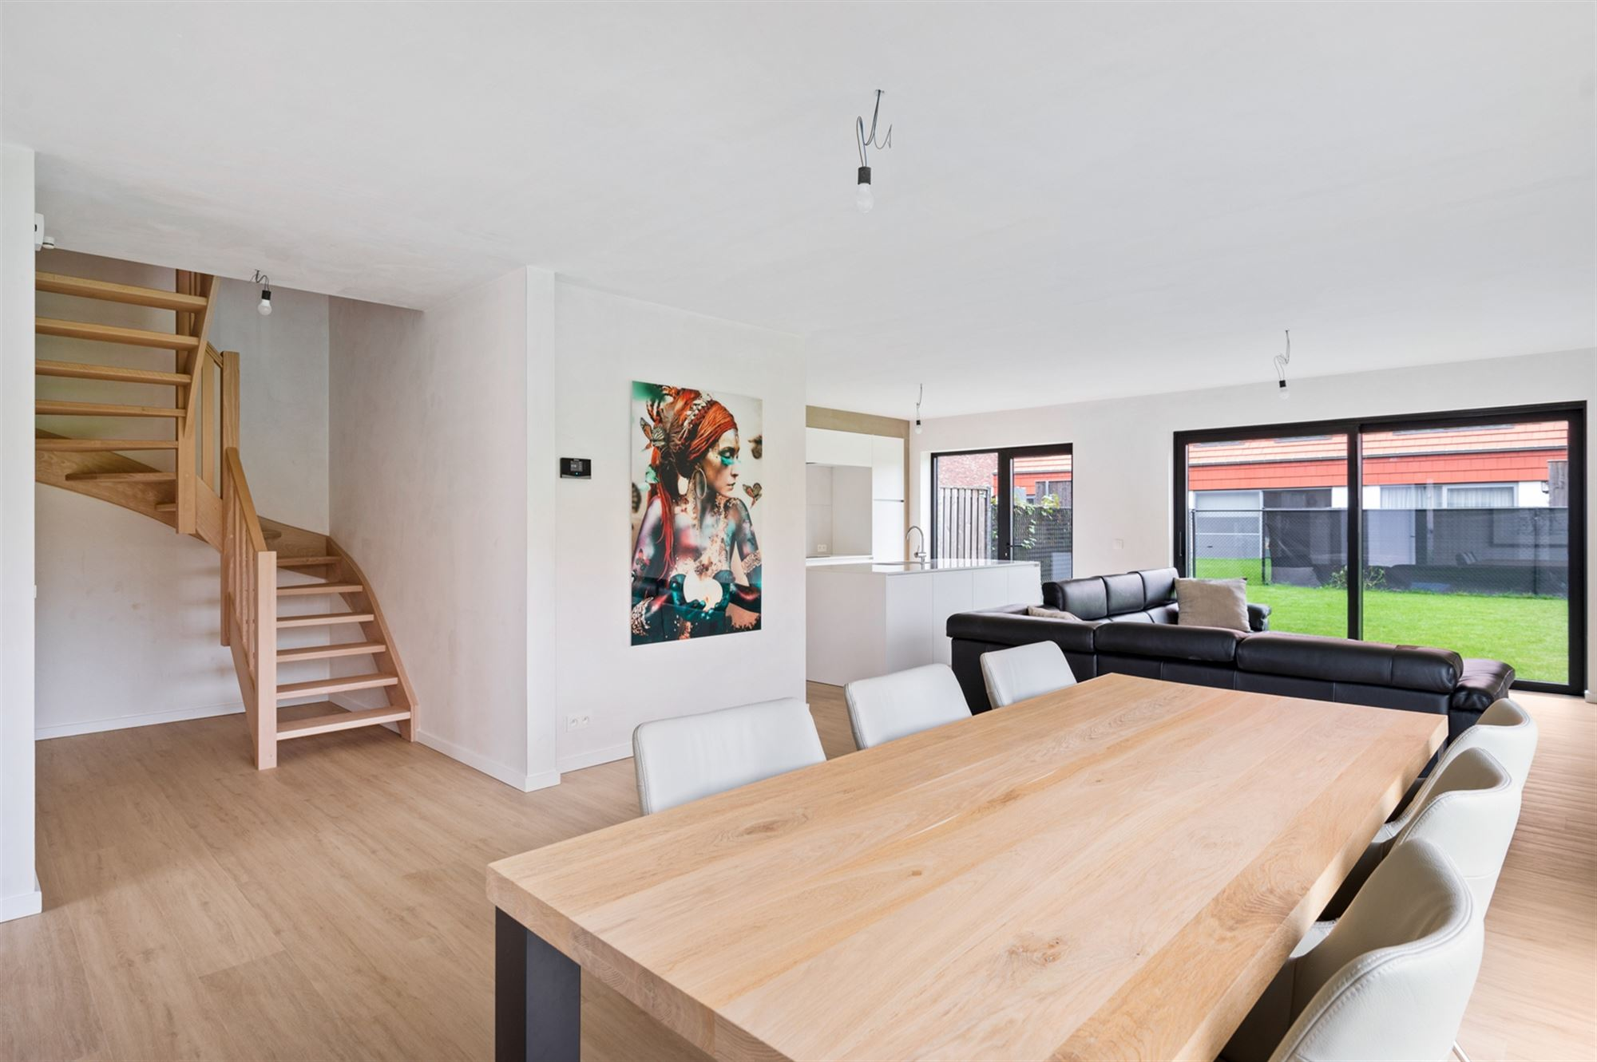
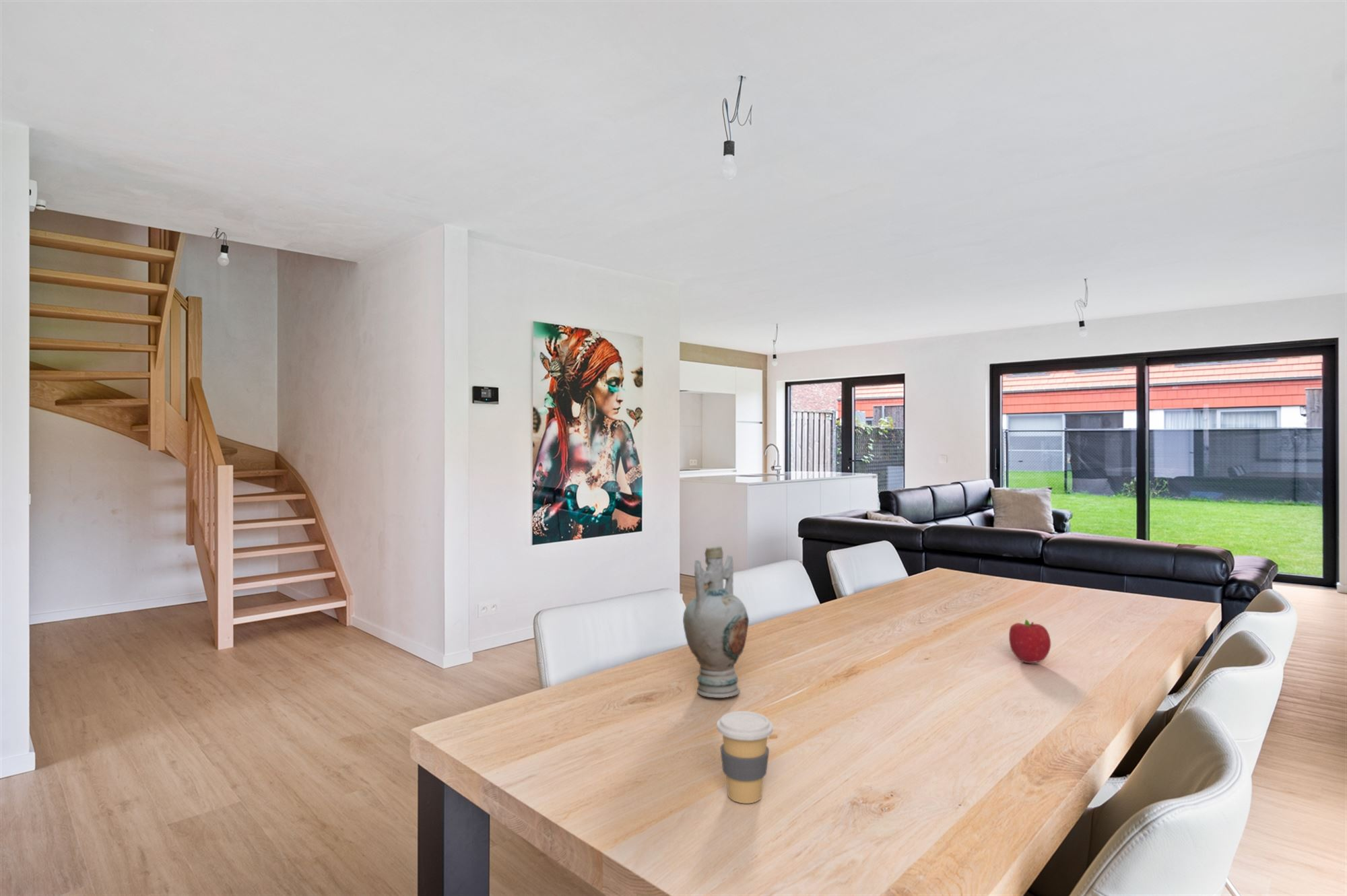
+ fruit (1029, 640)
+ coffee cup (744, 757)
+ decorative bottle (715, 619)
